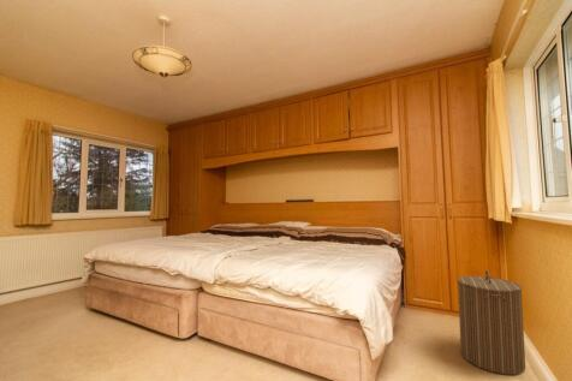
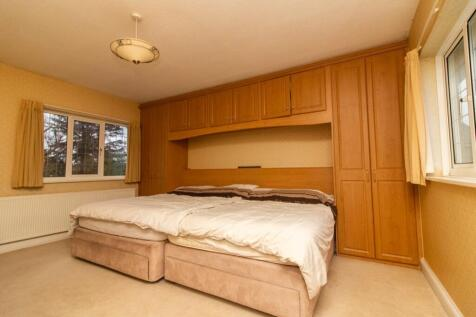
- laundry hamper (489, 314)
